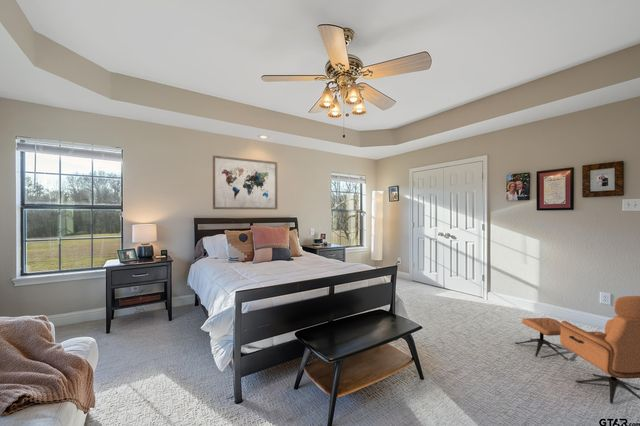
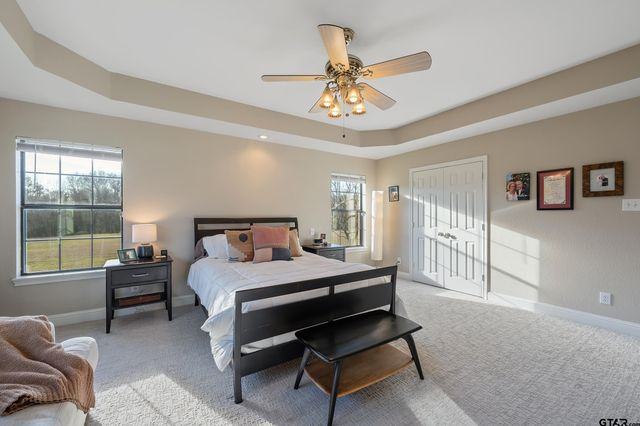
- armchair (573, 325)
- wall art (247, 184)
